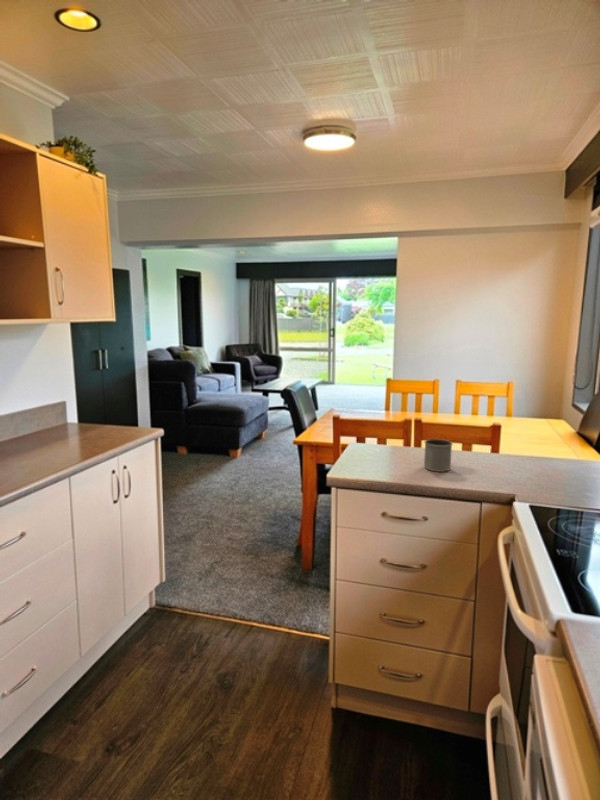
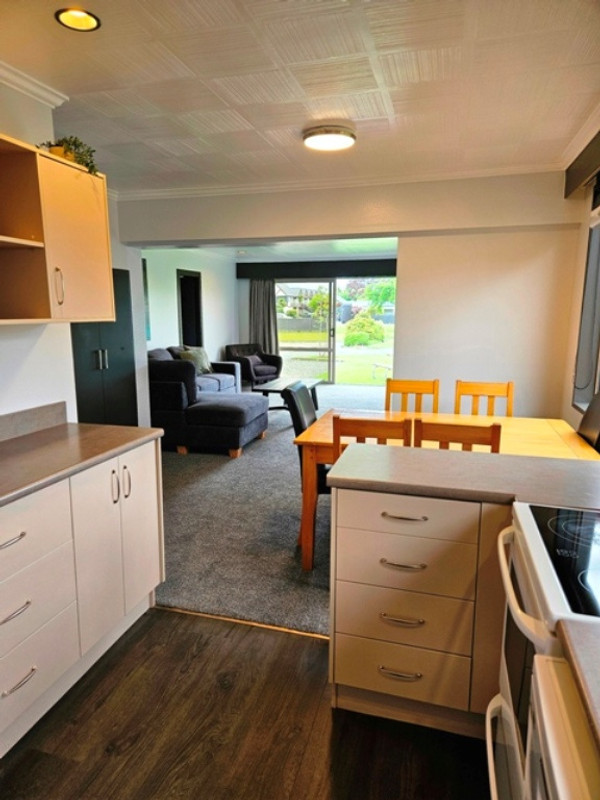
- mug (437, 454)
